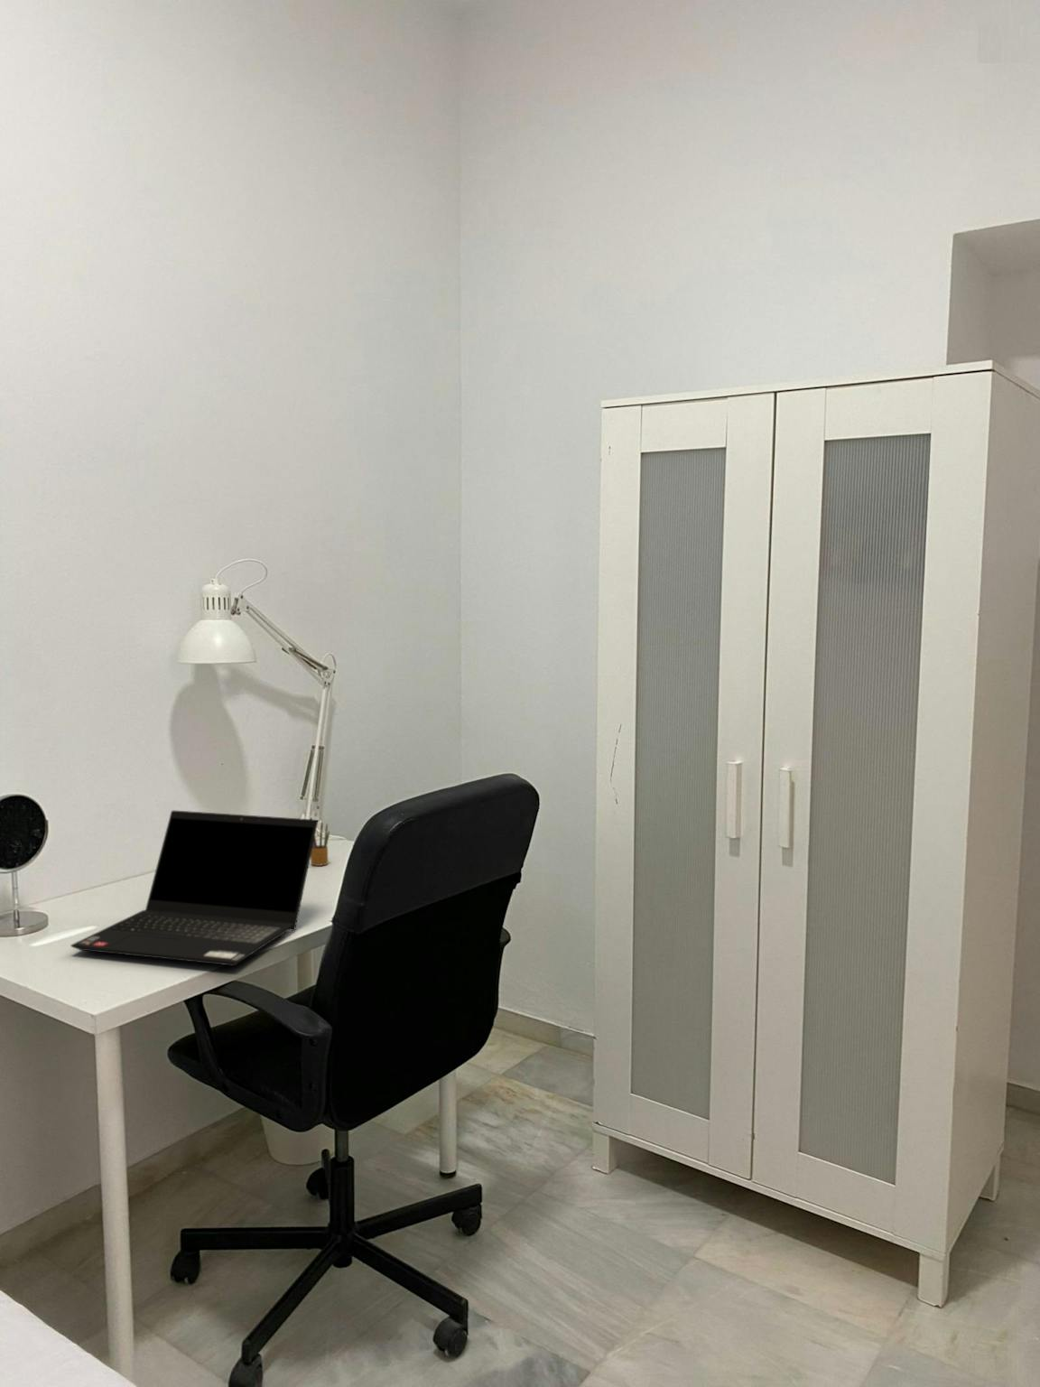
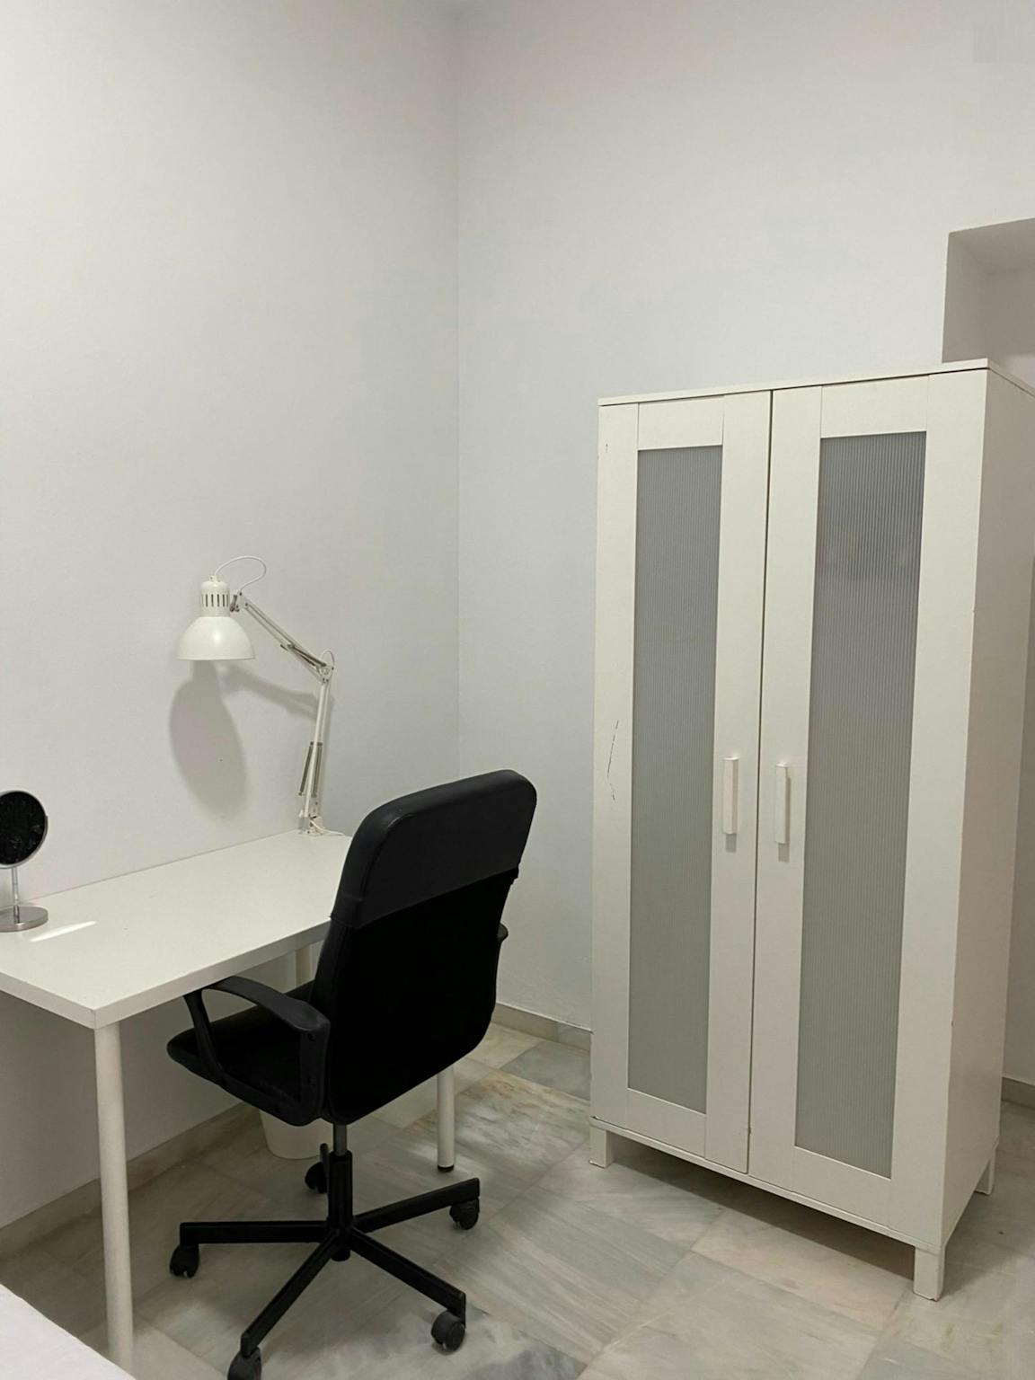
- pencil box (320, 842)
- laptop computer (200, 882)
